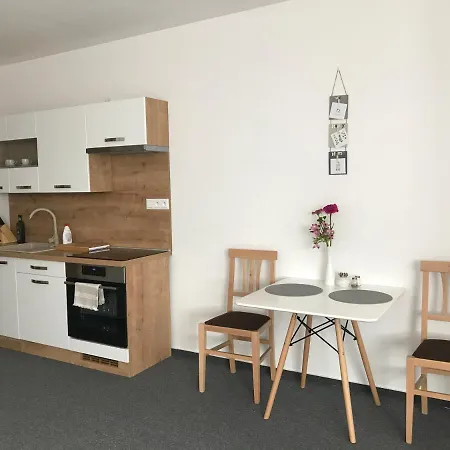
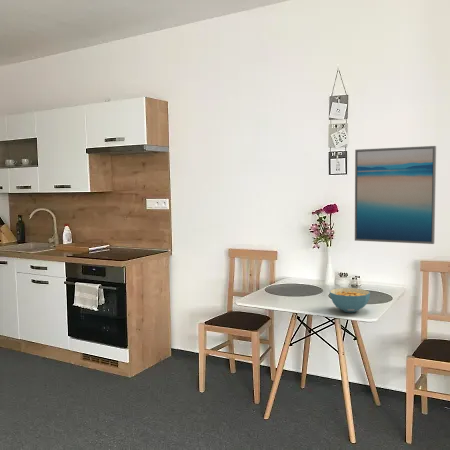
+ cereal bowl (349, 301)
+ wall art (393, 195)
